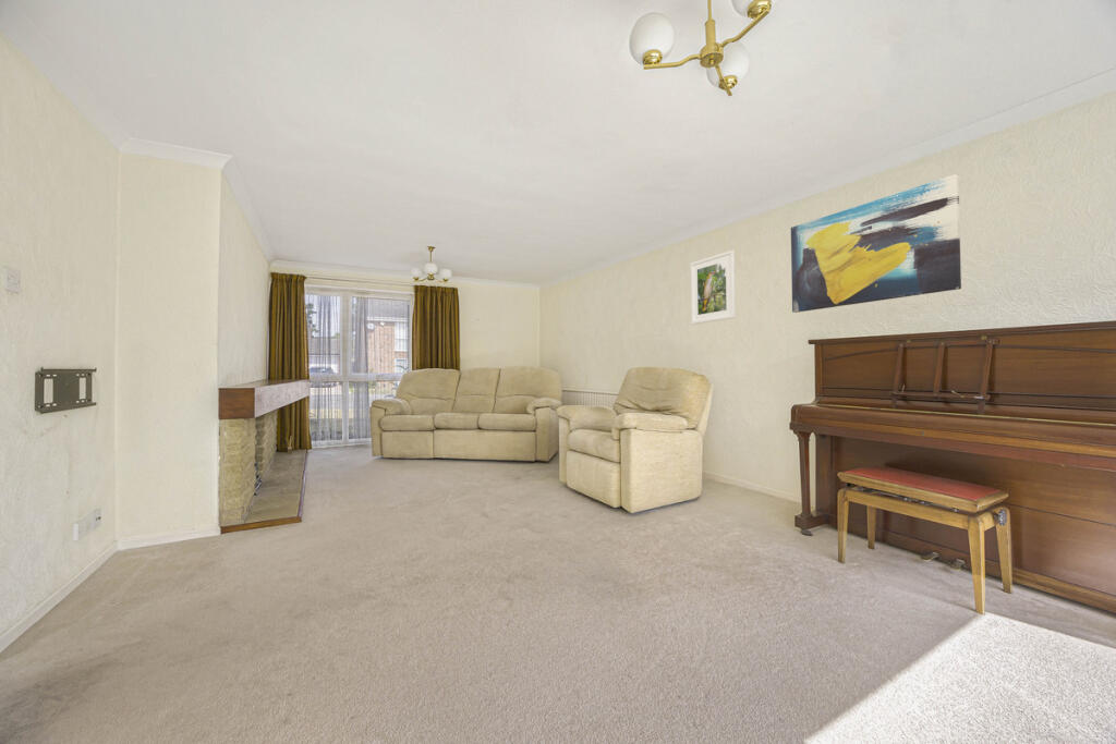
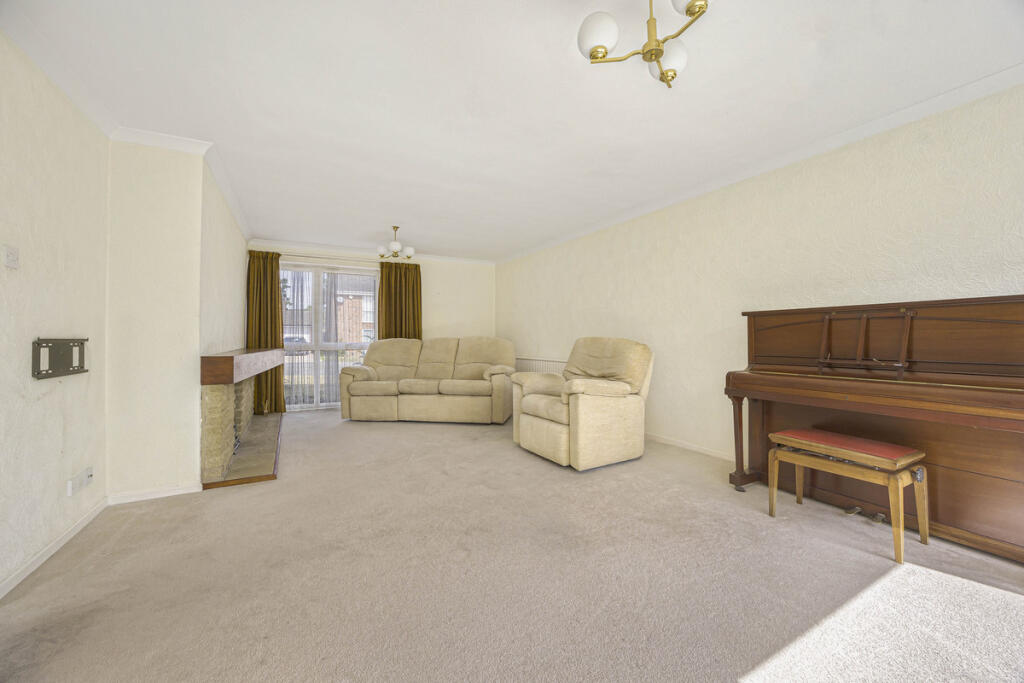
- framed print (712, 289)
- wall art (863, 253)
